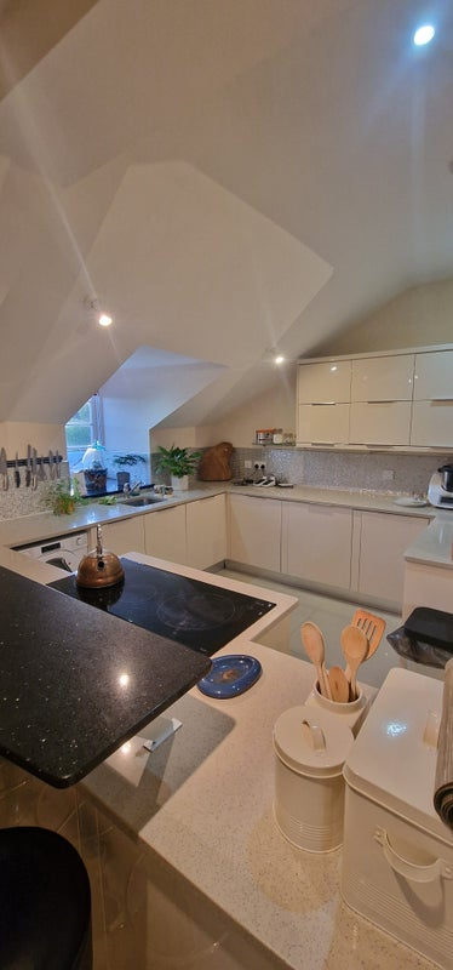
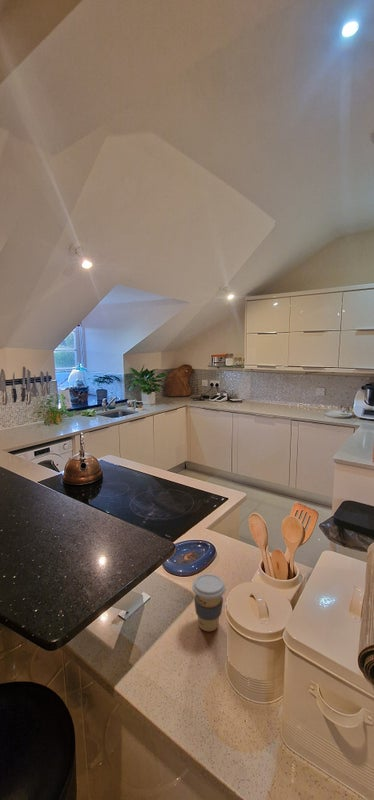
+ coffee cup (208, 603)
